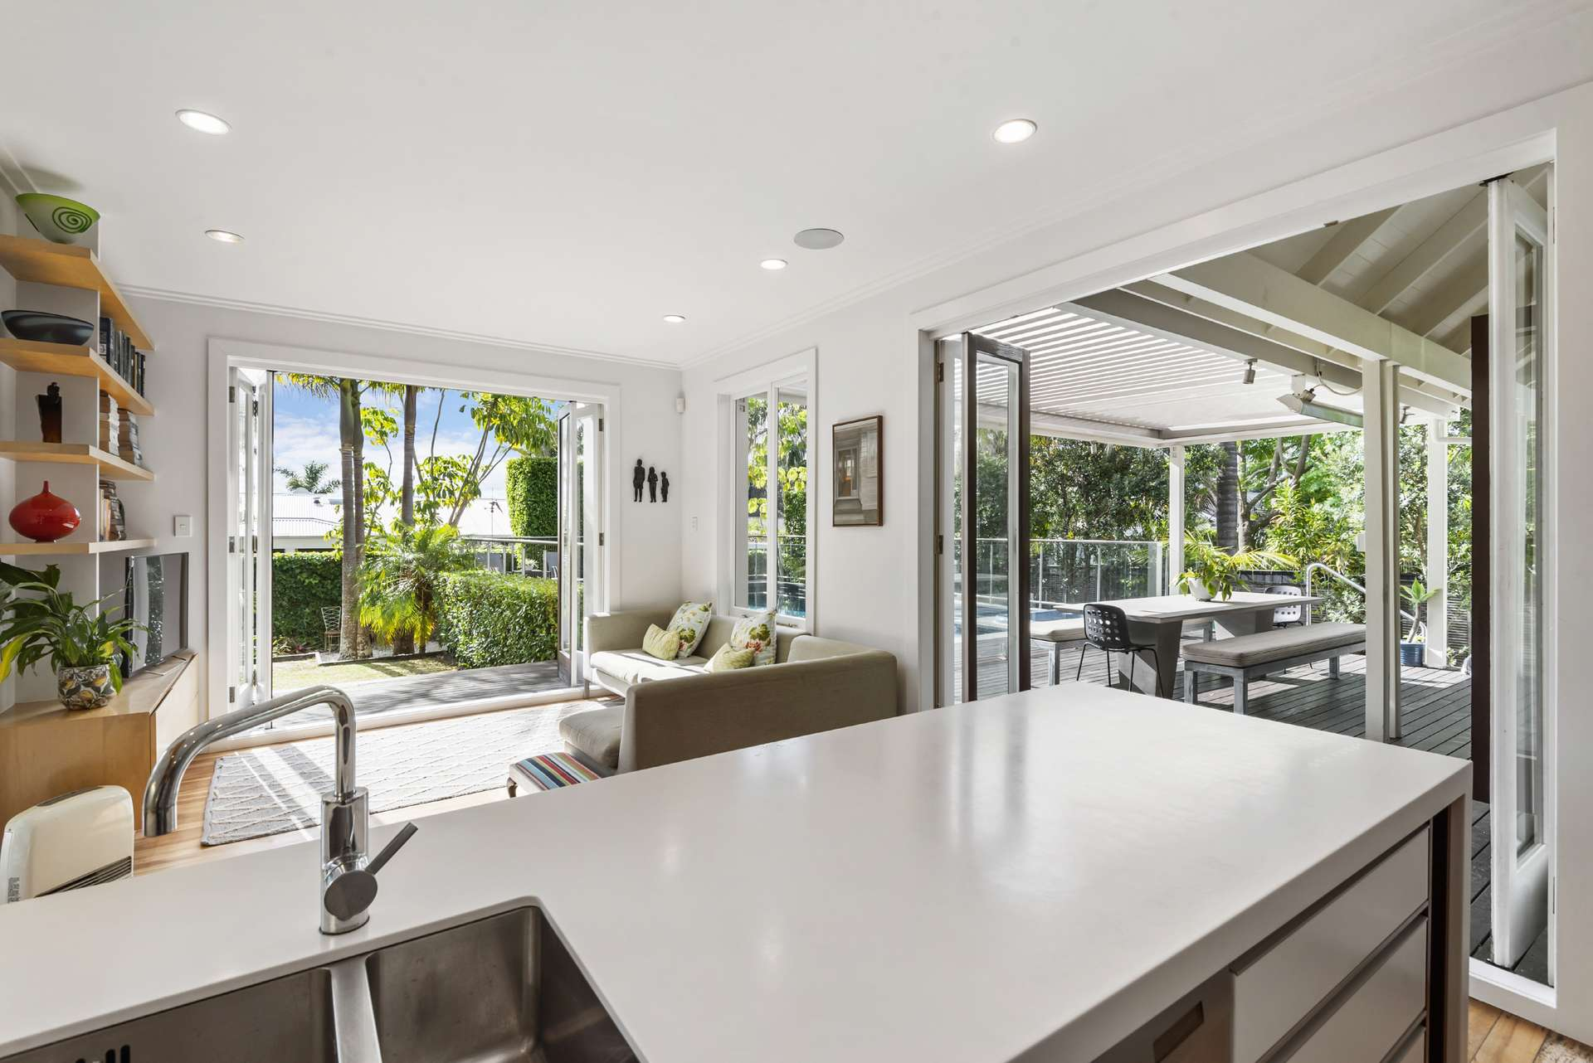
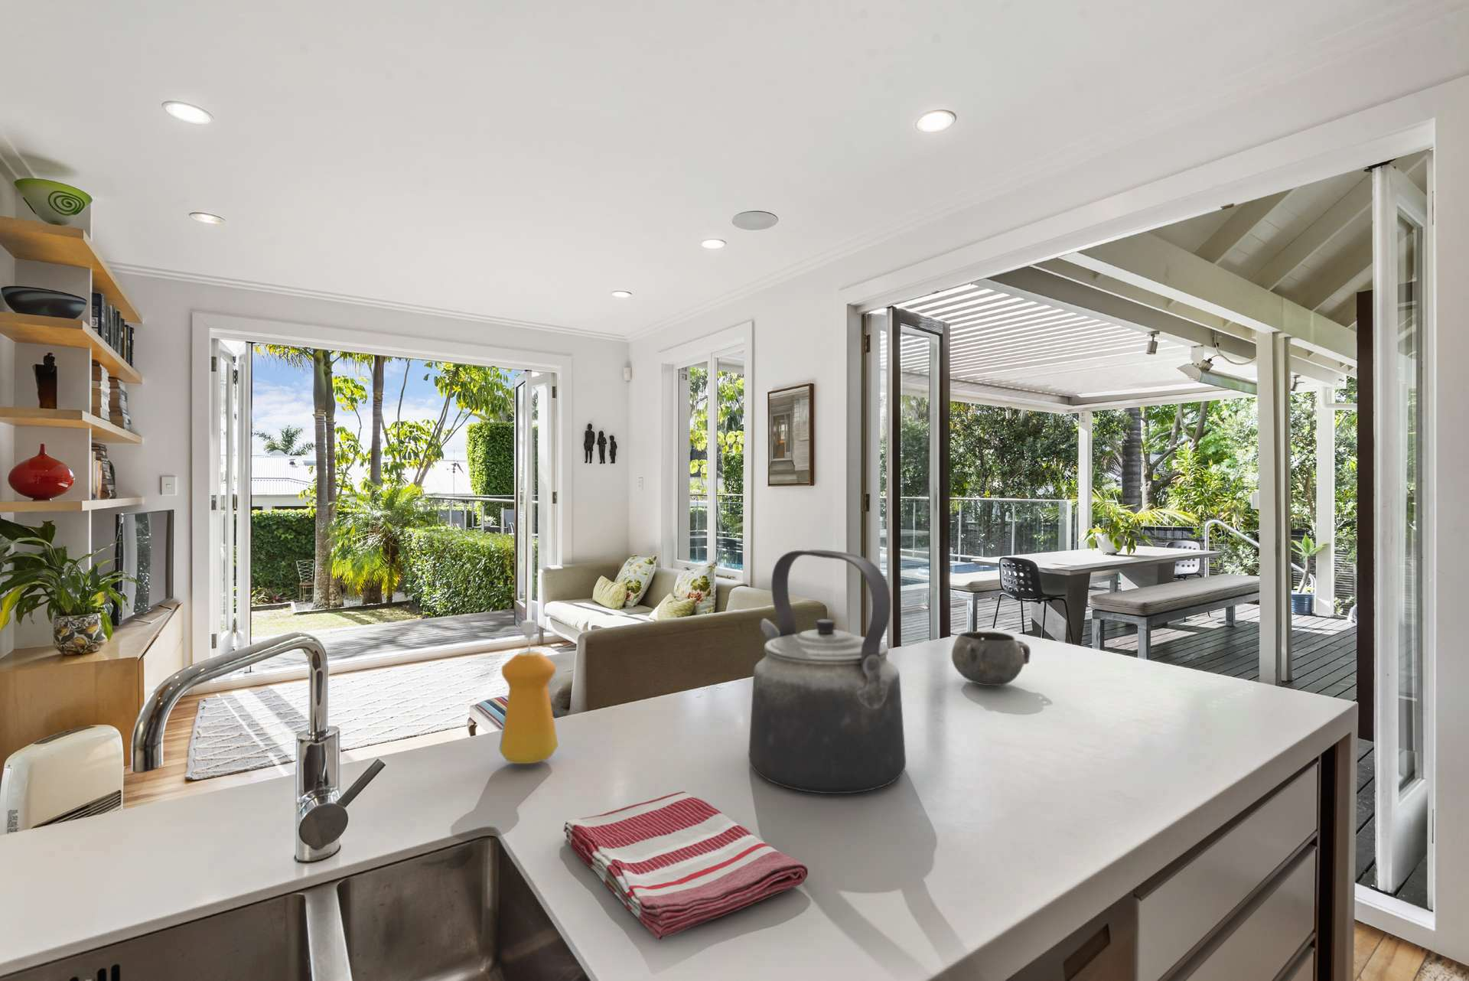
+ soap dispenser (529, 691)
+ kettle (816, 655)
+ decorative bowl (990, 658)
+ dish towel (676, 847)
